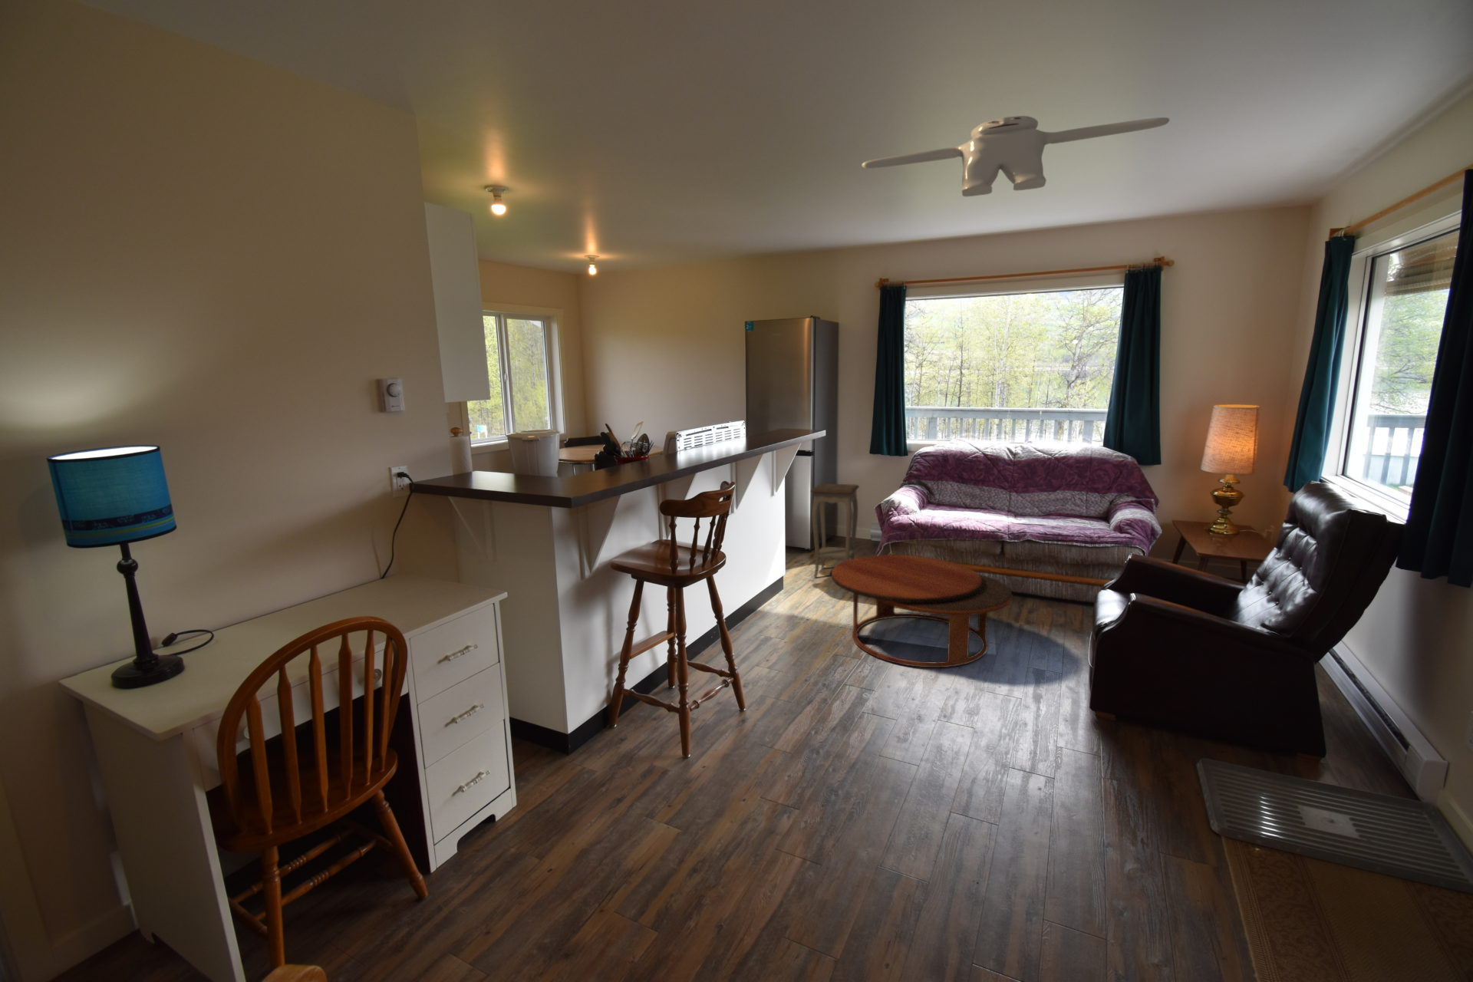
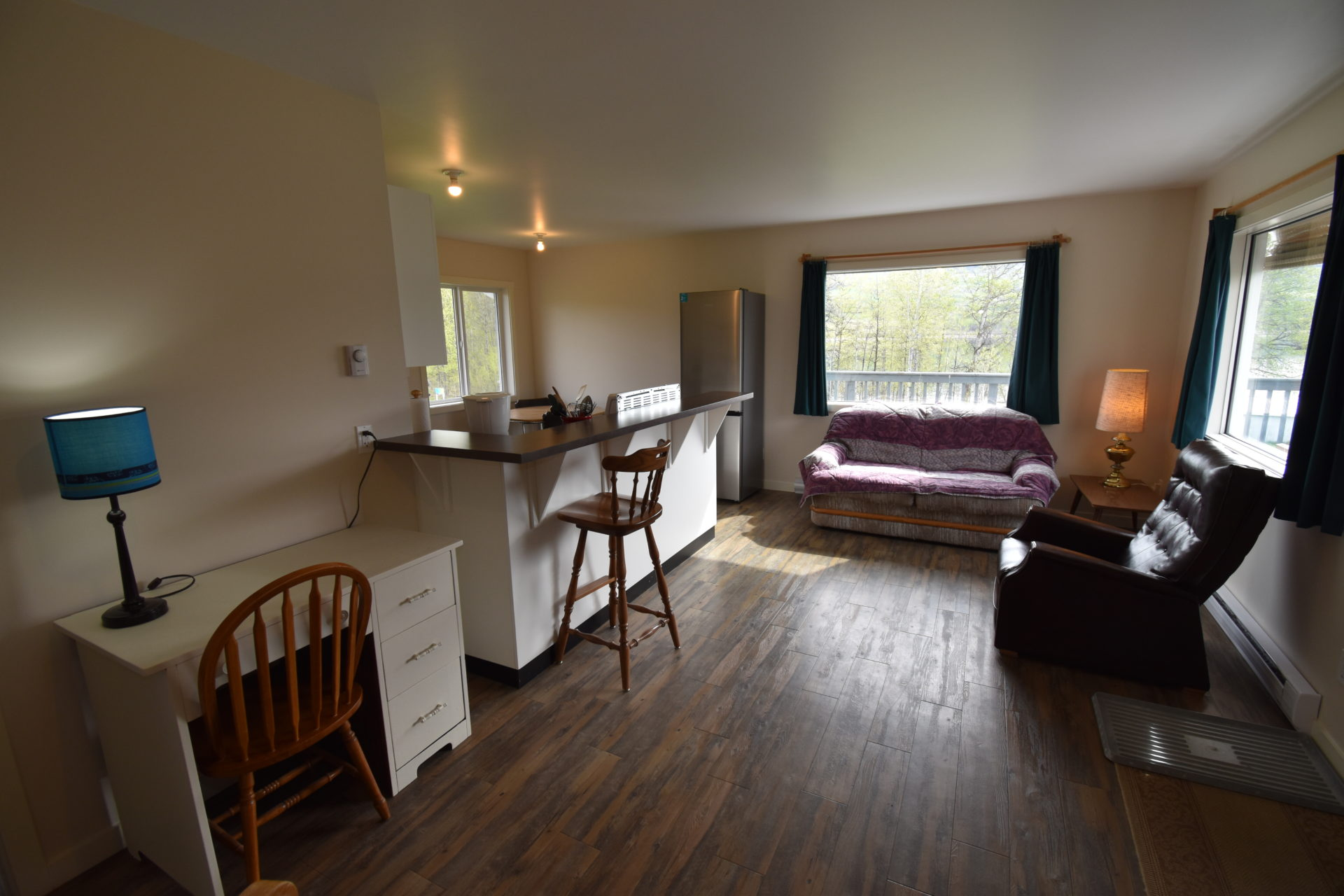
- accent table (824, 530)
- coffee table (916, 607)
- ceiling fan (1002, 155)
